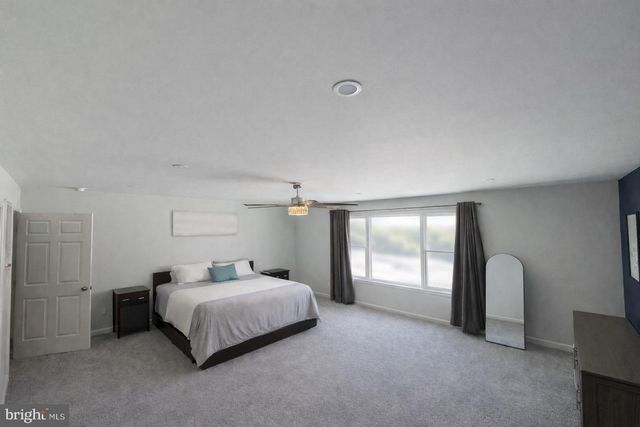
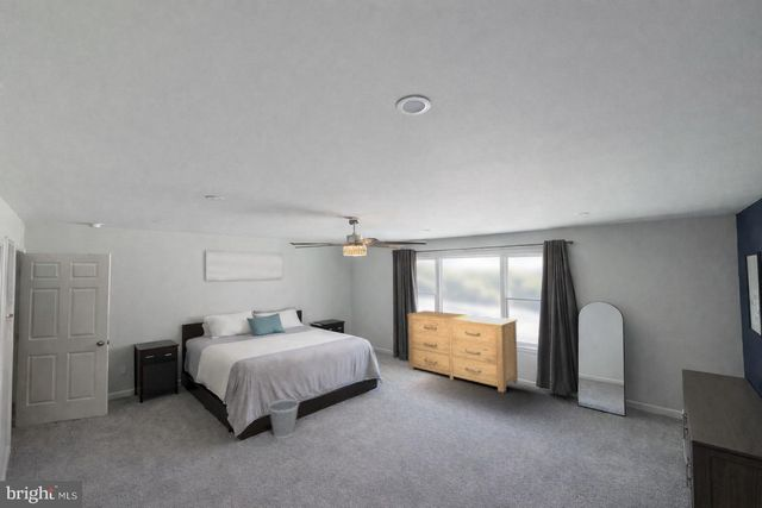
+ dresser (458, 345)
+ wastebasket (283, 419)
